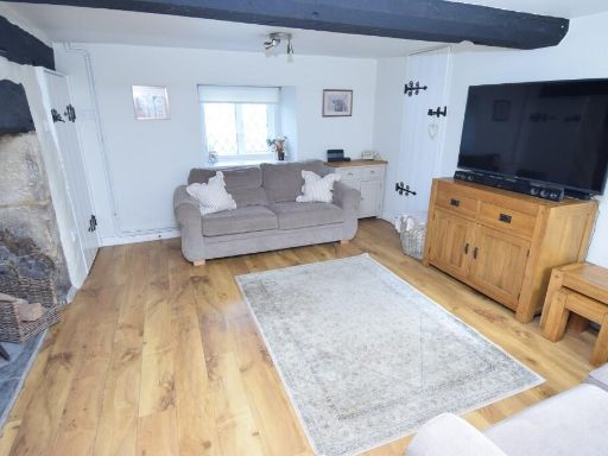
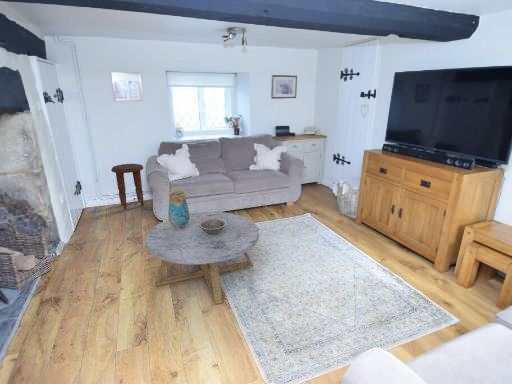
+ side table (134, 184)
+ vase (178, 210)
+ coffee table (205, 253)
+ decorative bowl (213, 228)
